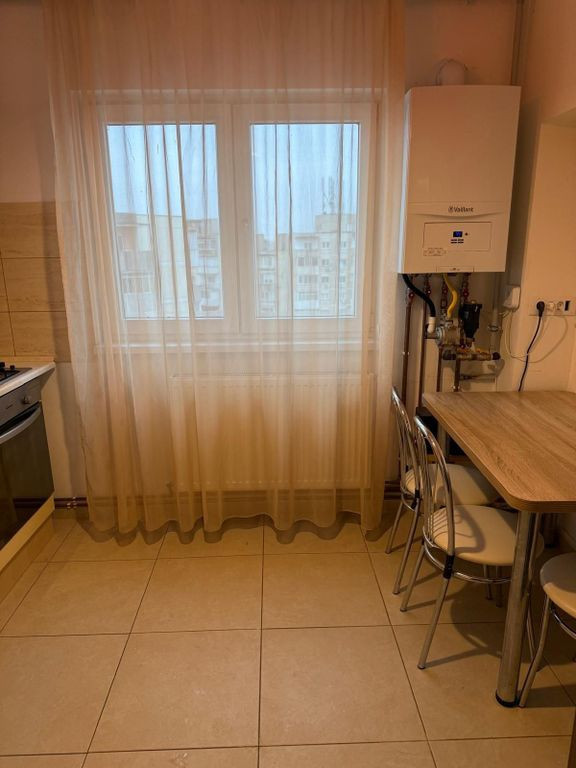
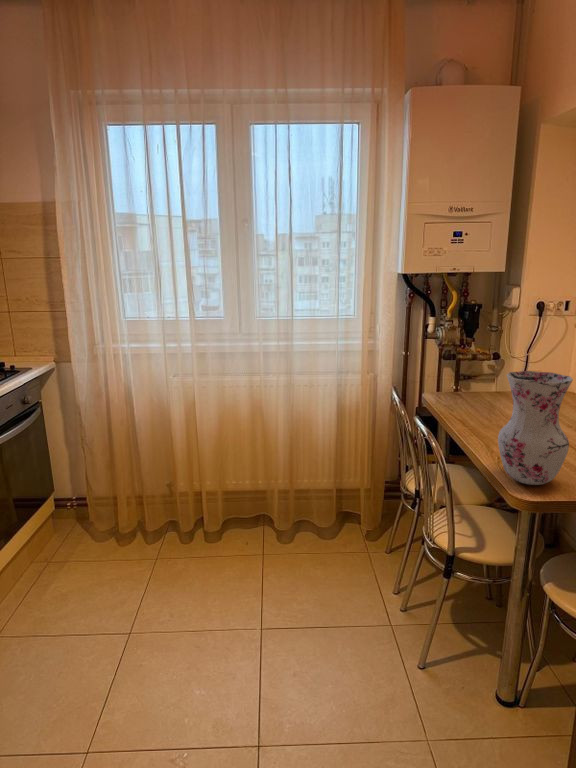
+ vase (533, 429)
